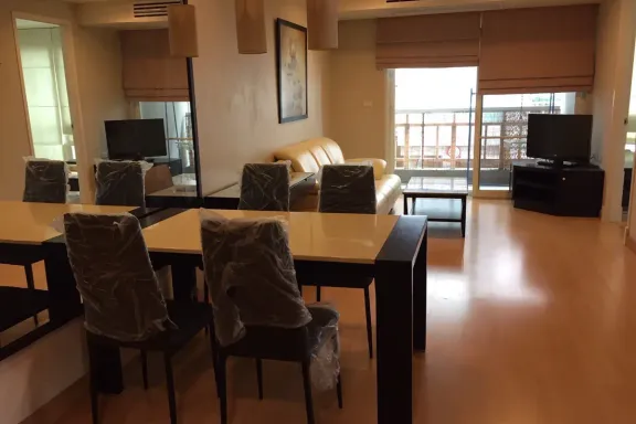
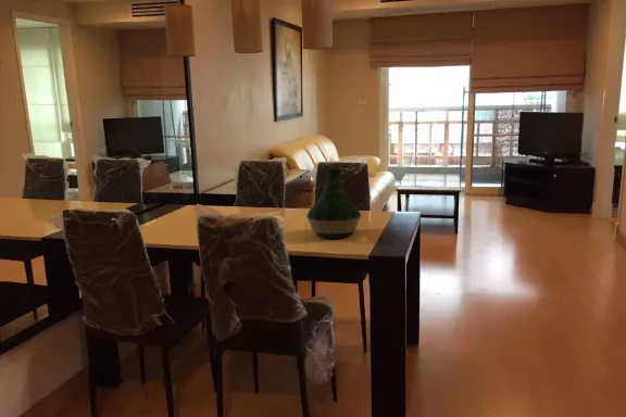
+ vase (334, 202)
